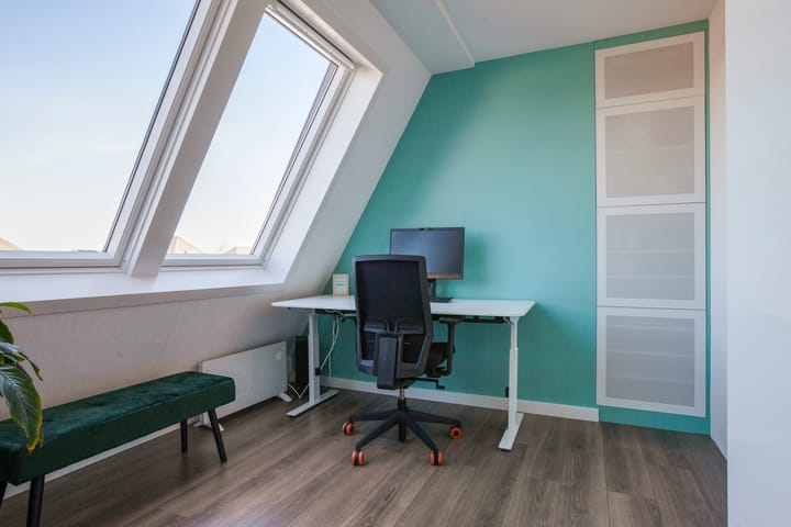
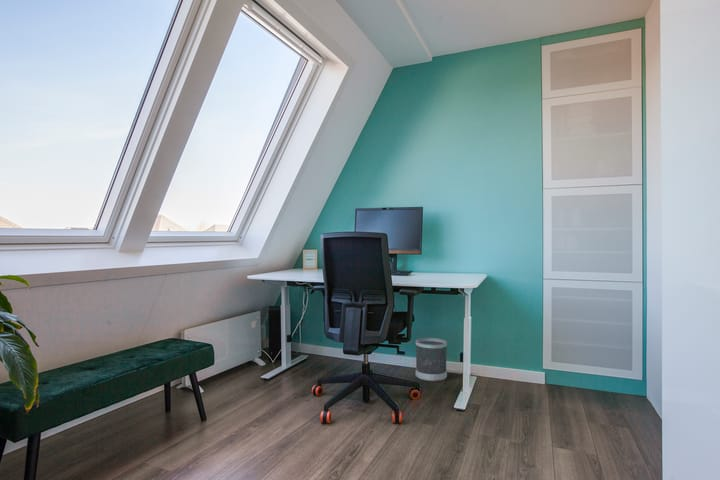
+ wastebasket (431, 358)
